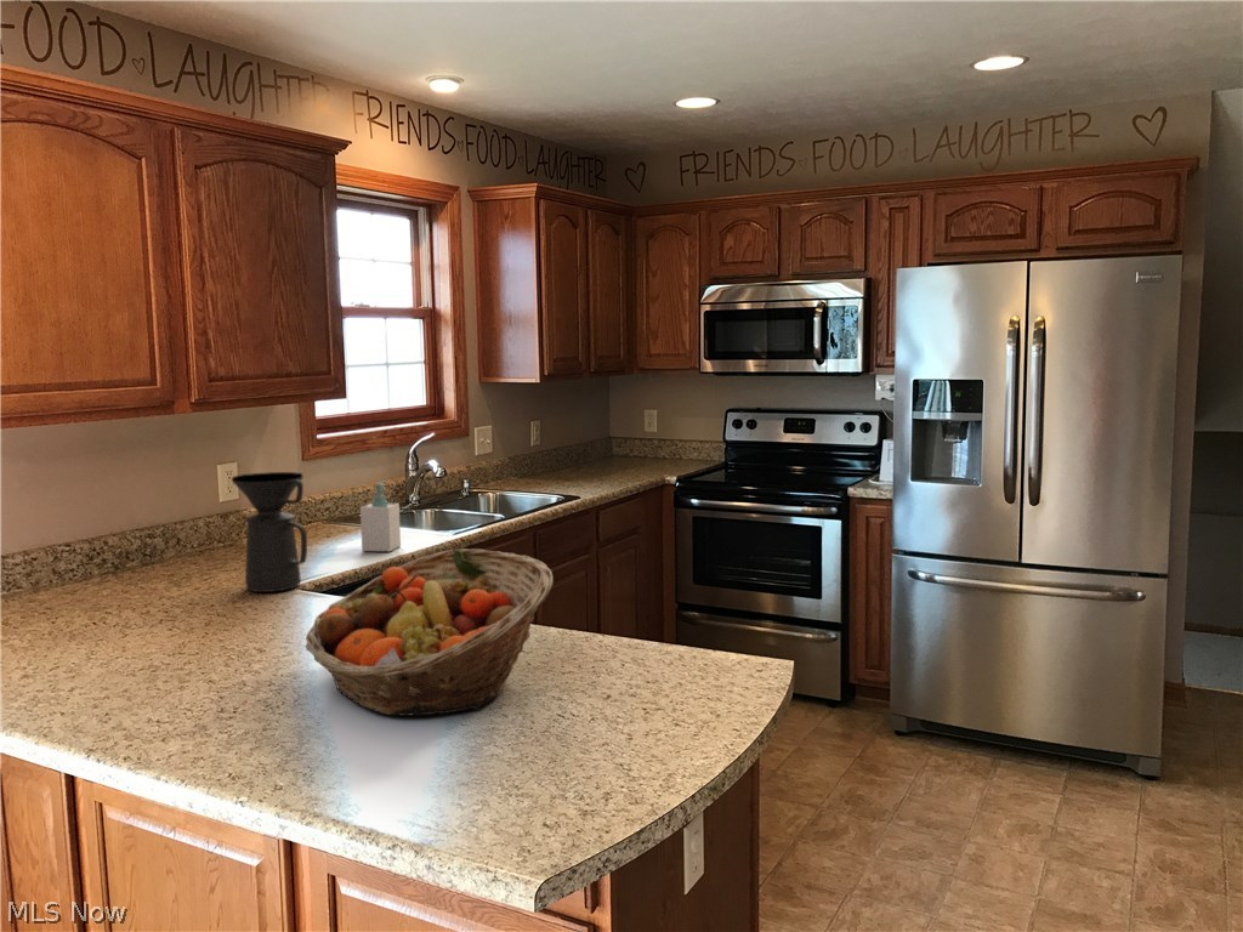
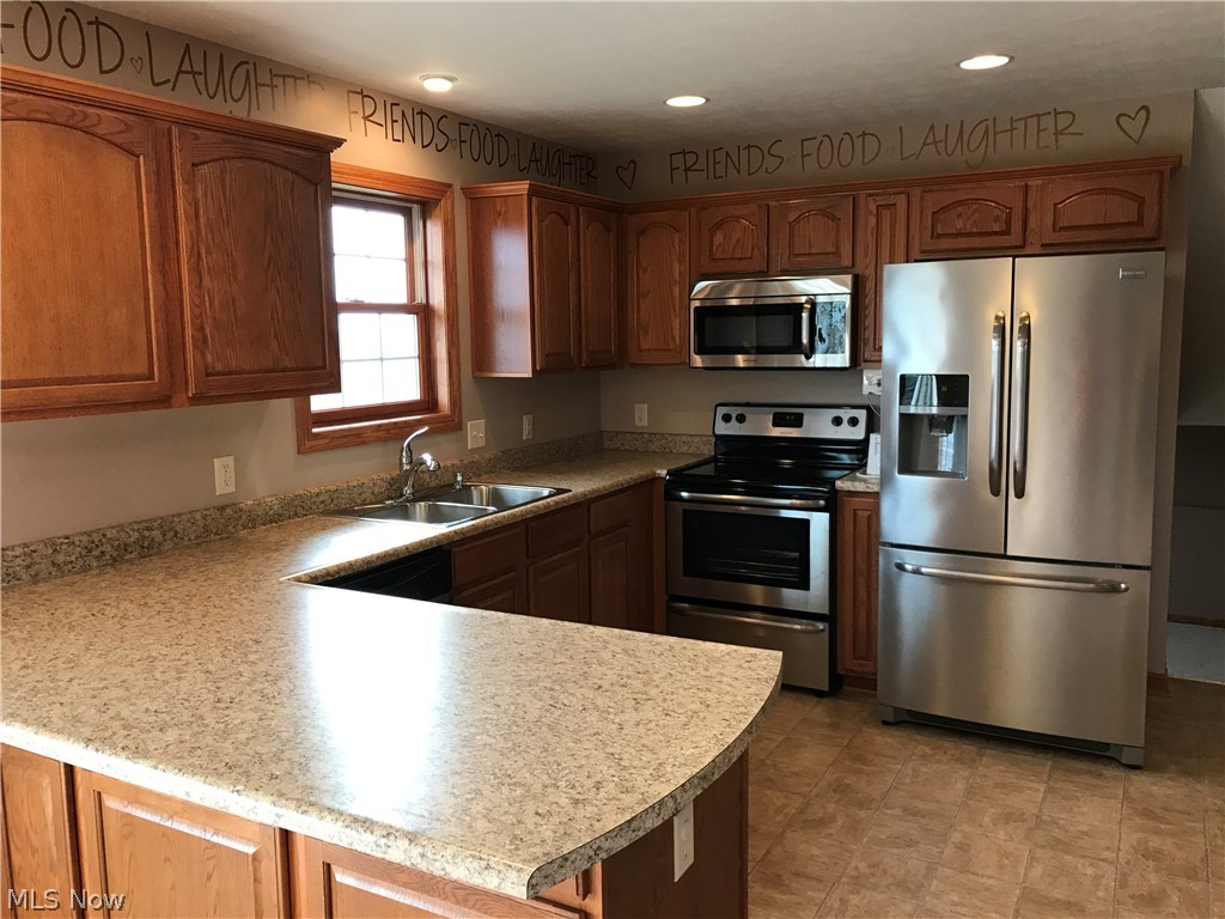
- coffee maker (271, 532)
- soap bottle (380, 516)
- fruit basket (430, 625)
